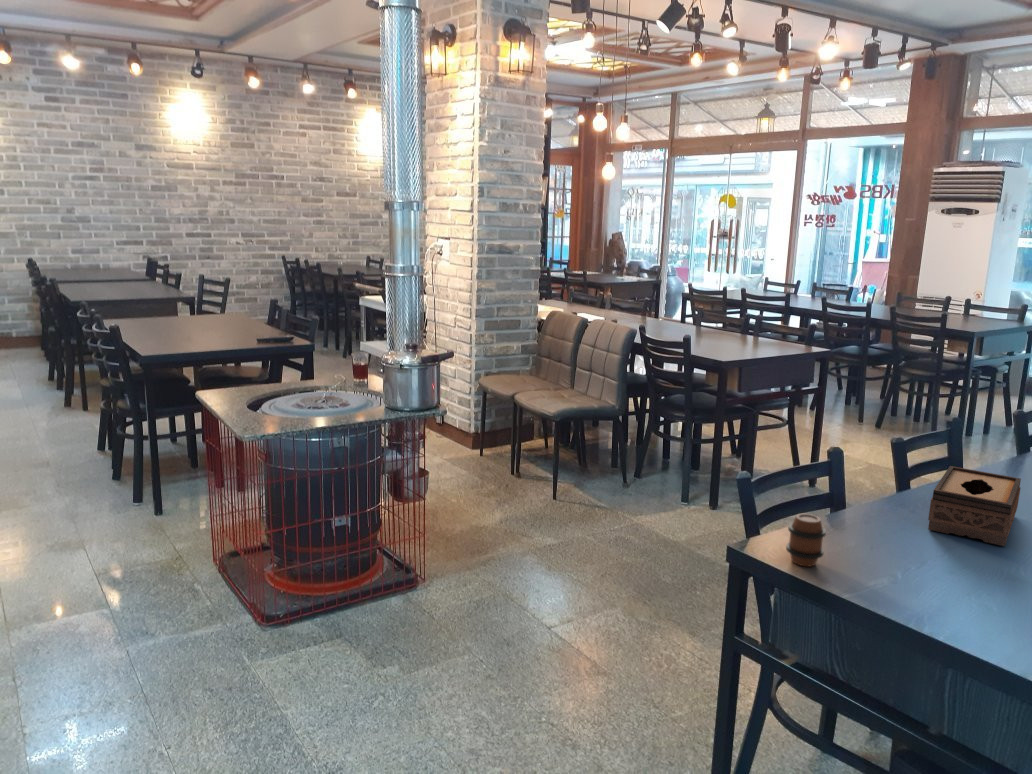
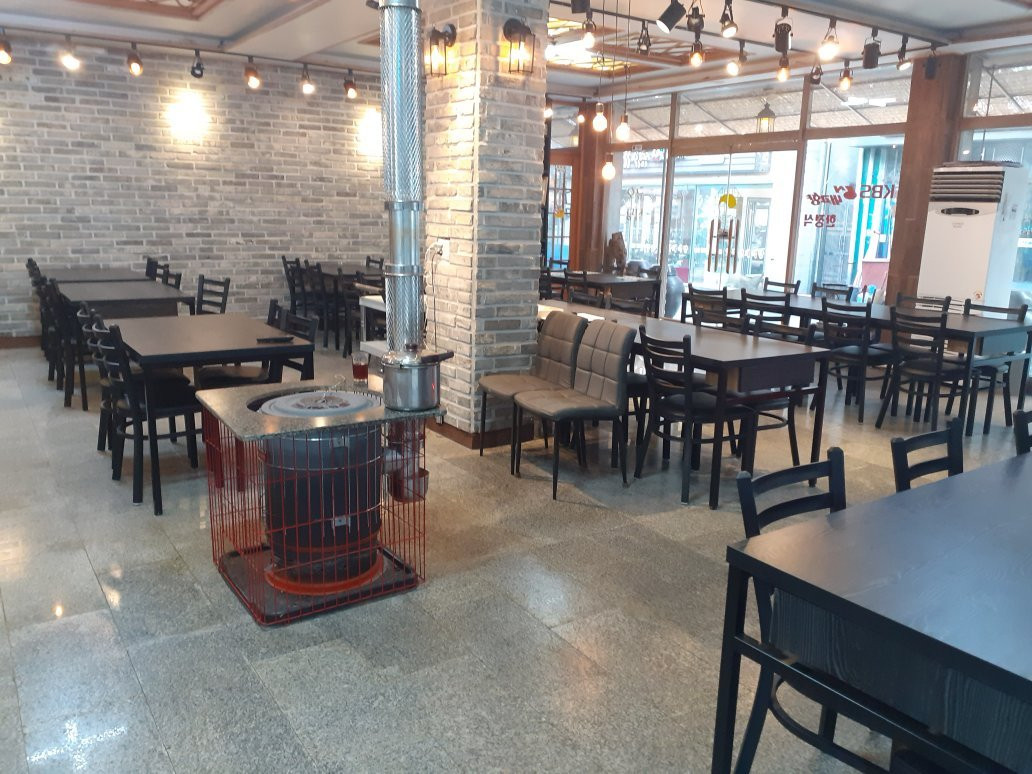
- tissue box (975, 503)
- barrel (805, 539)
